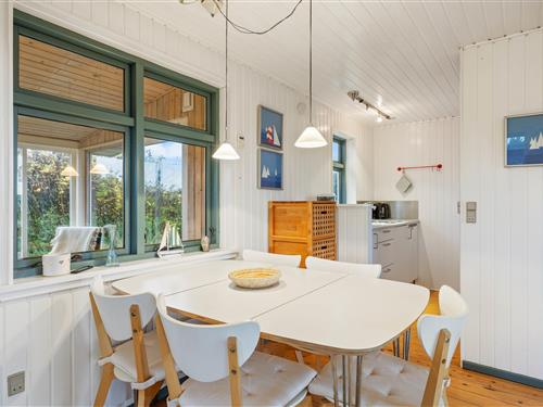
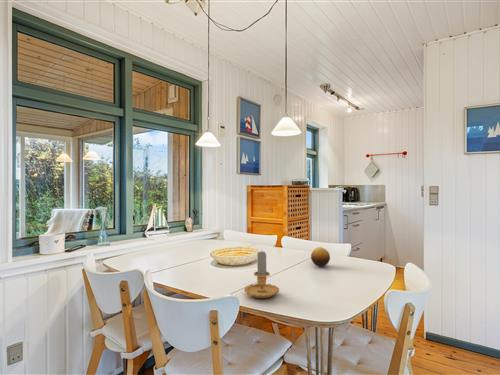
+ candle (259, 273)
+ fruit (320, 256)
